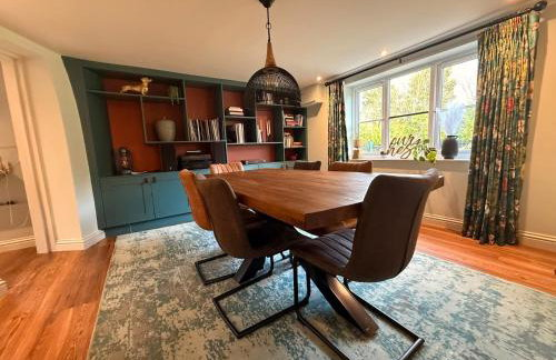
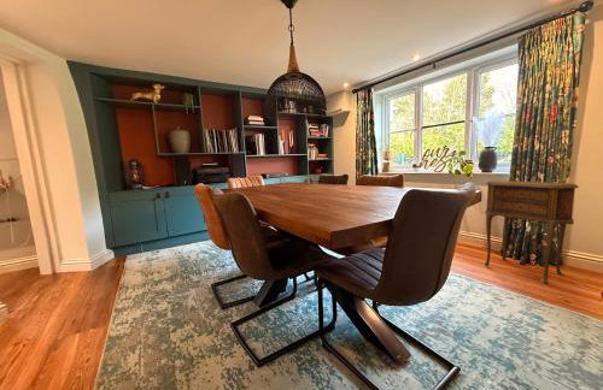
+ side table (527, 219)
